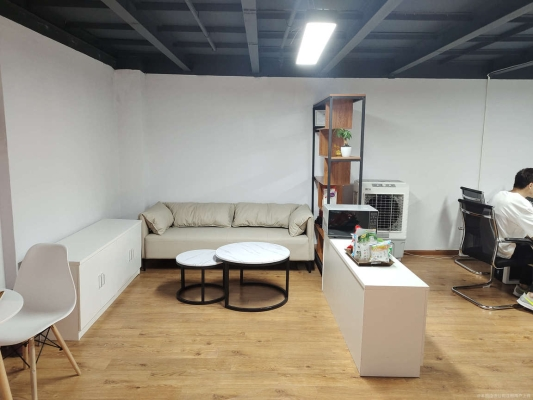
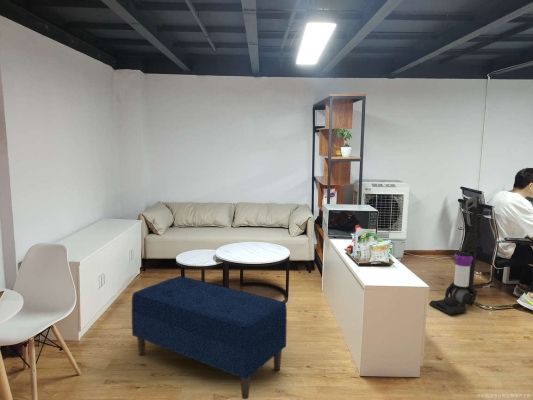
+ vacuum cleaner (460, 253)
+ bench (207, 329)
